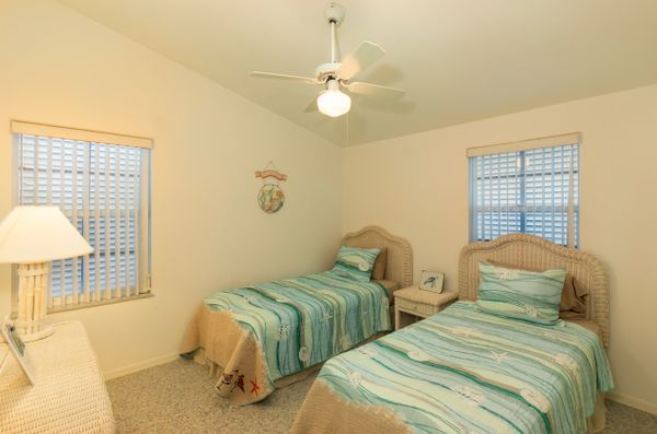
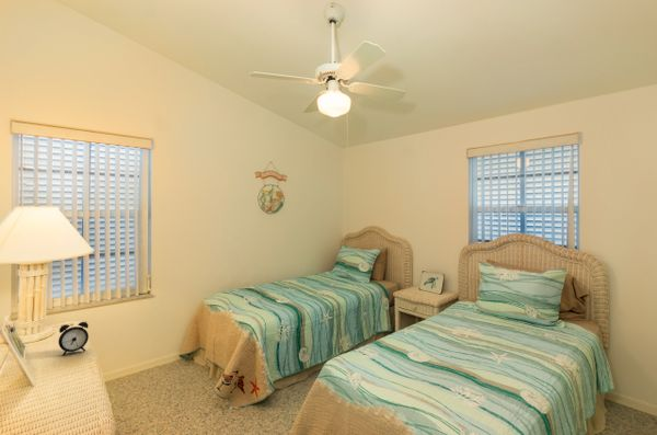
+ alarm clock (73, 337)
